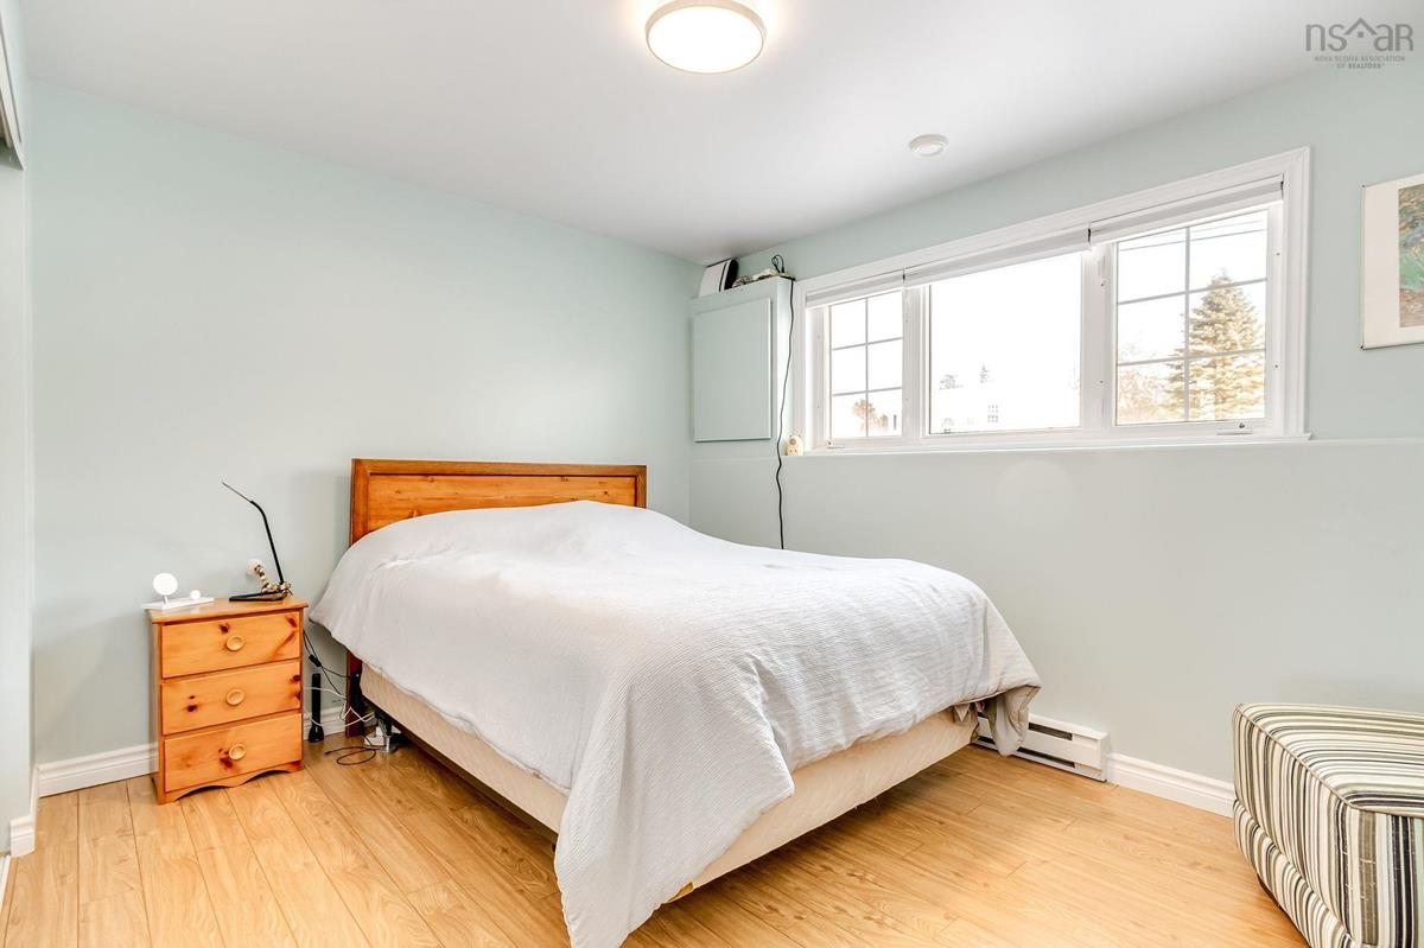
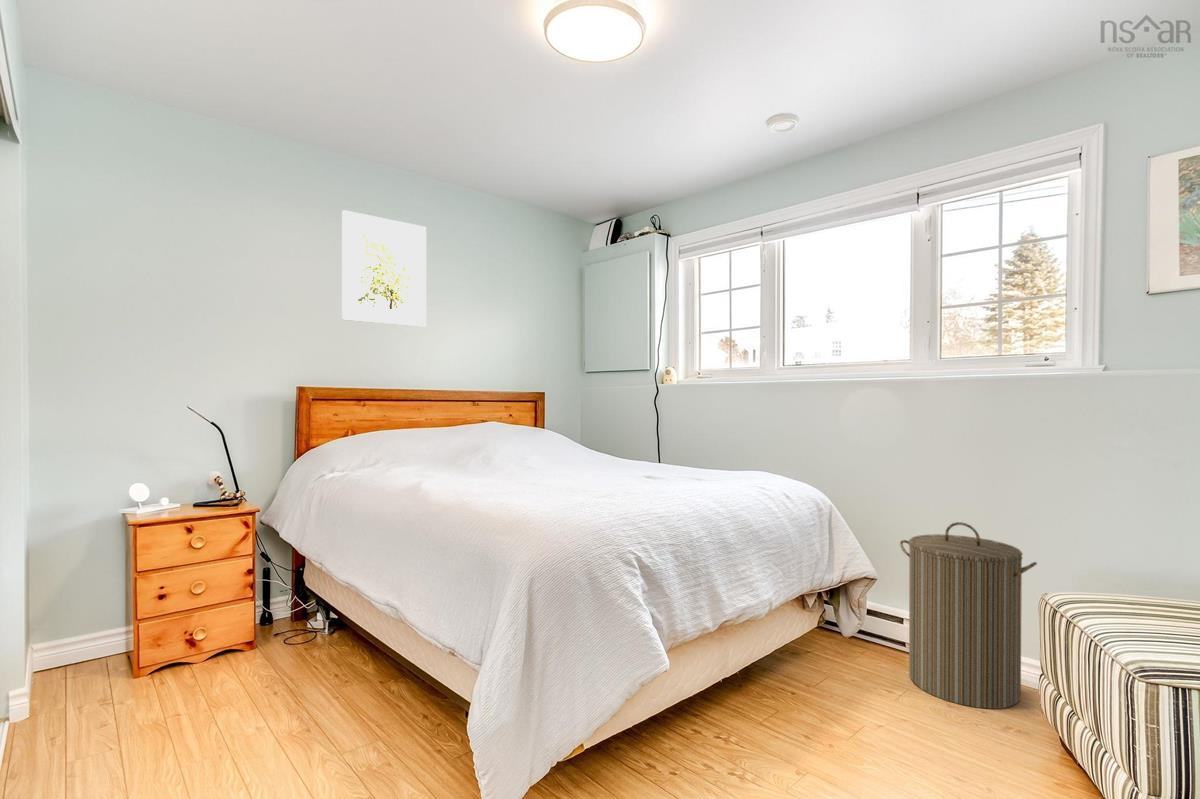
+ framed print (385, 271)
+ laundry hamper (963, 604)
